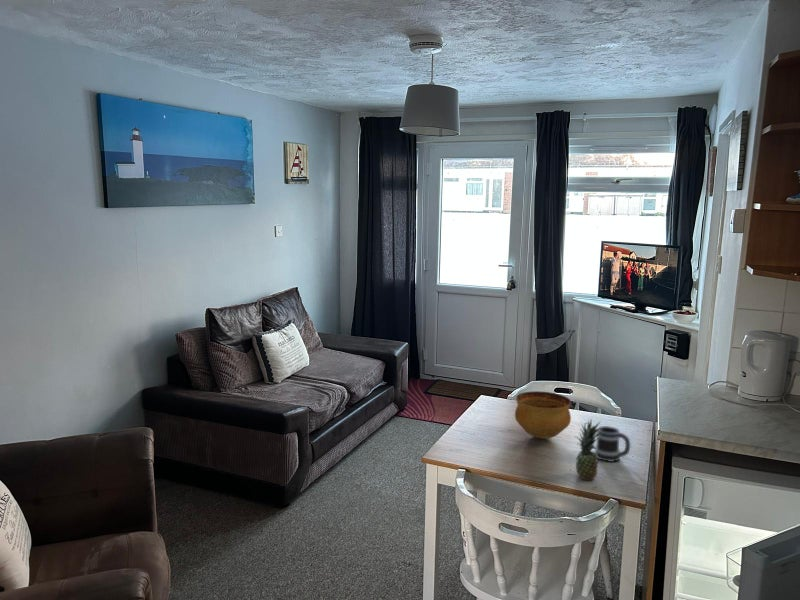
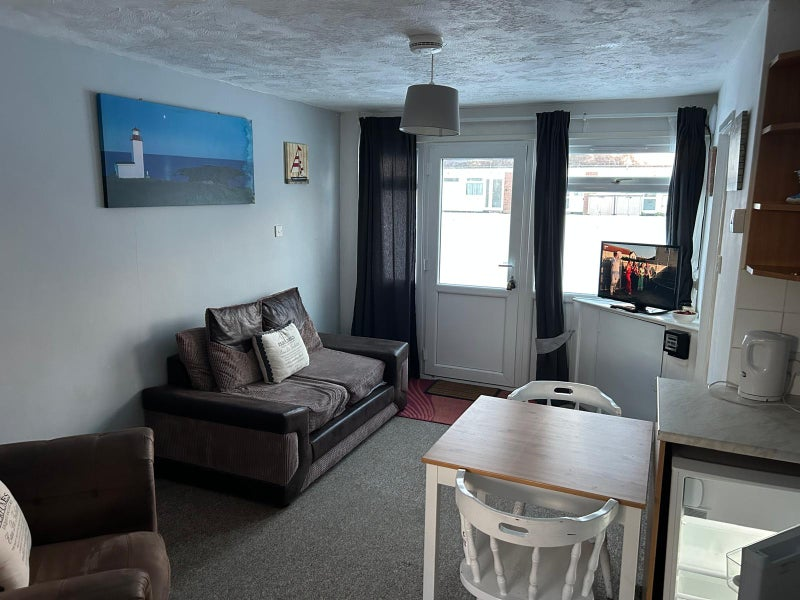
- mug (612, 444)
- fruit (588, 448)
- bowl (542, 418)
